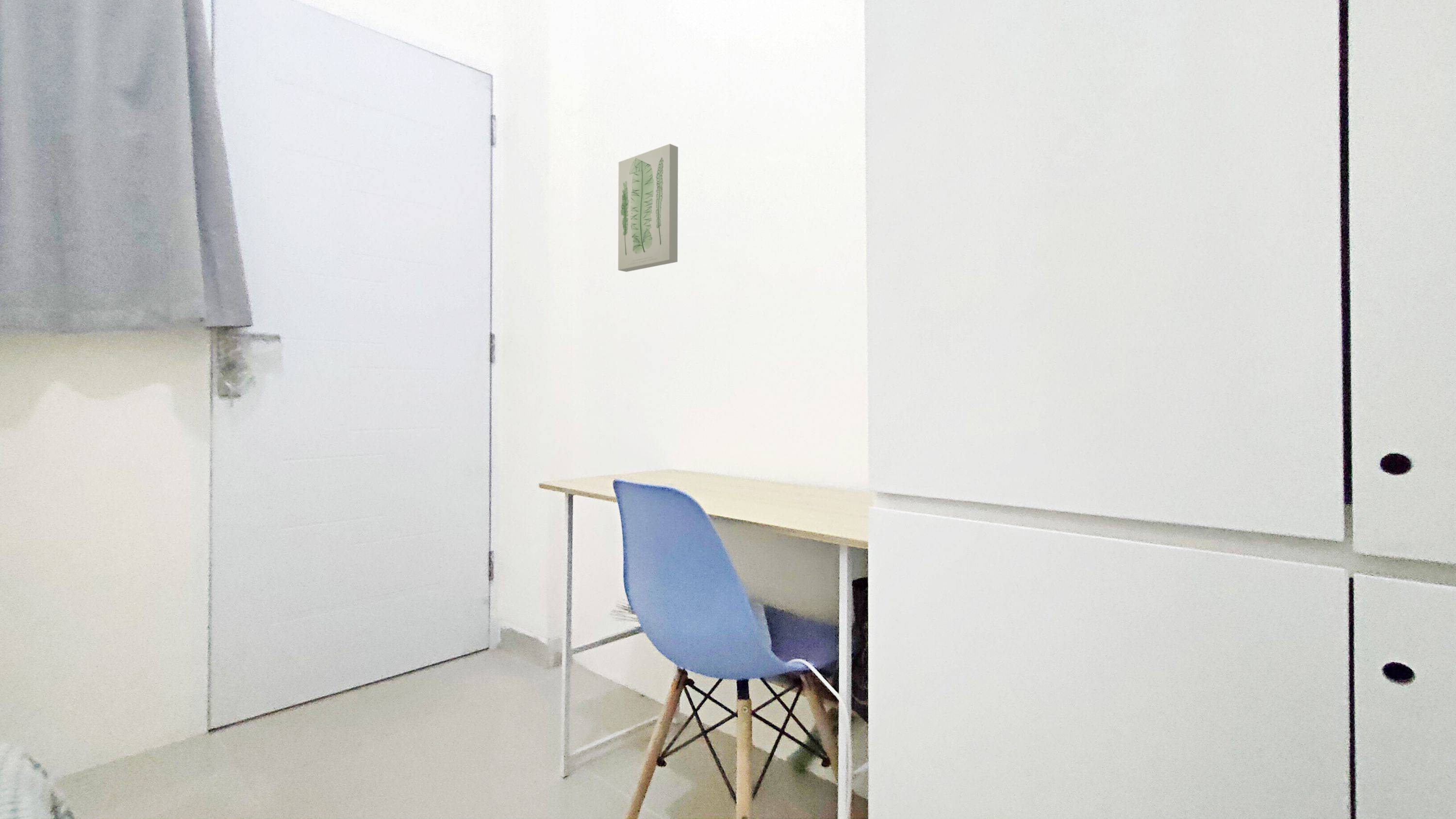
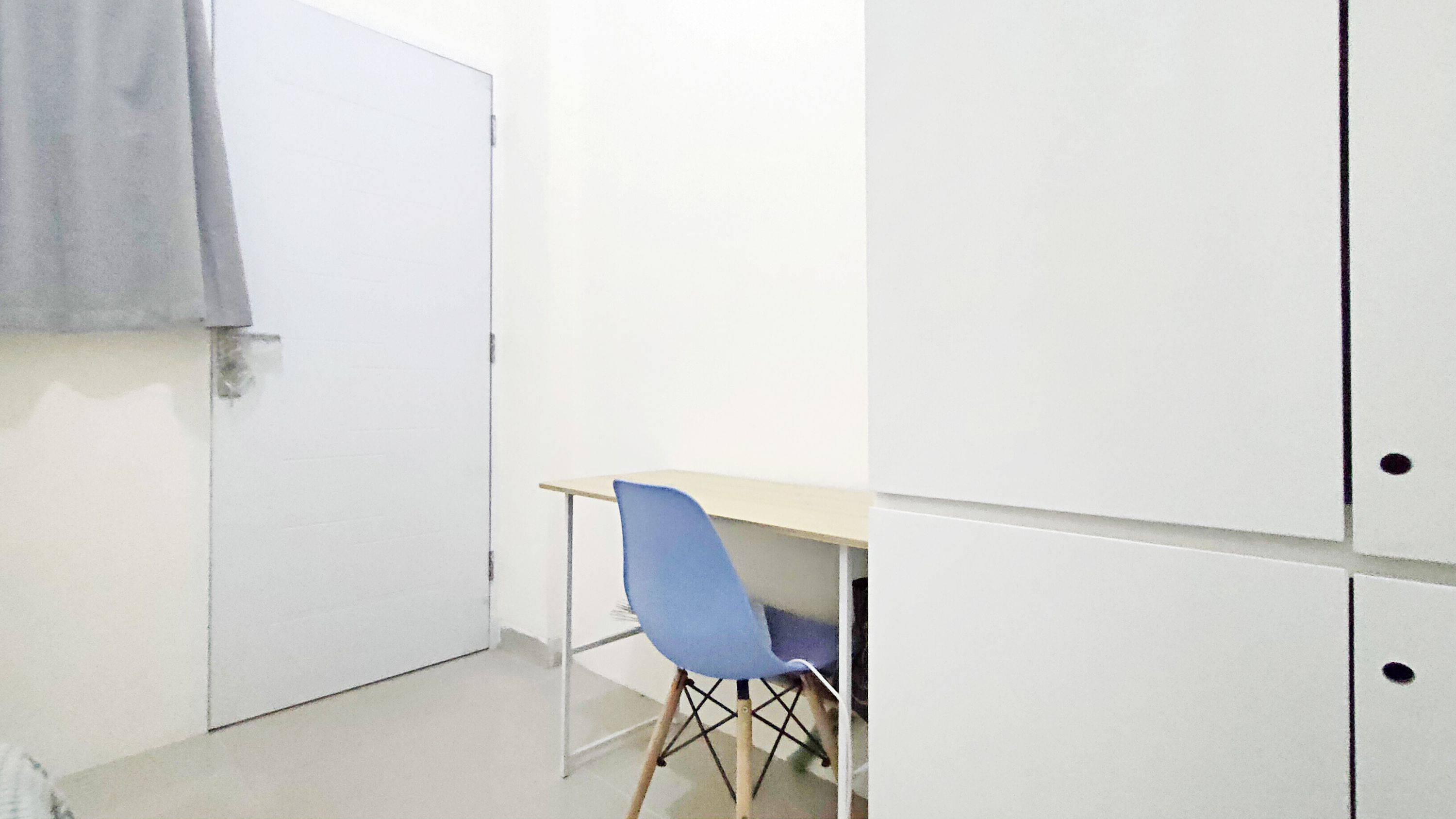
- wall art (647, 210)
